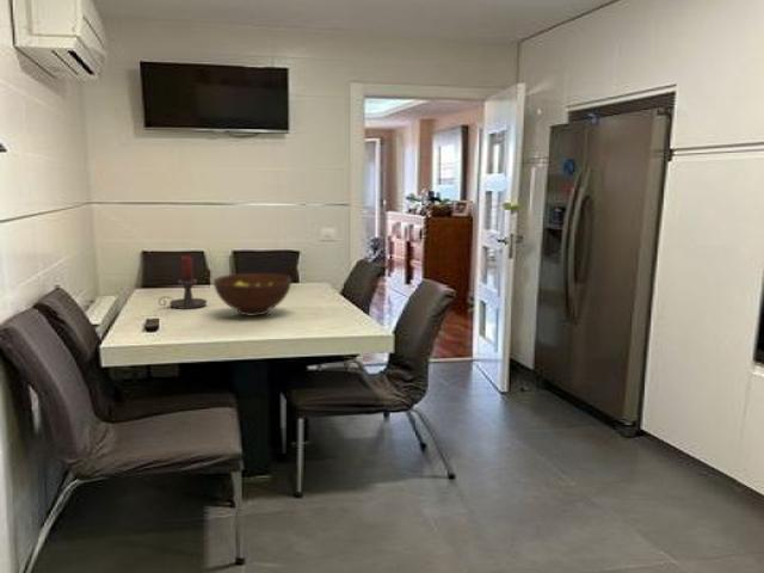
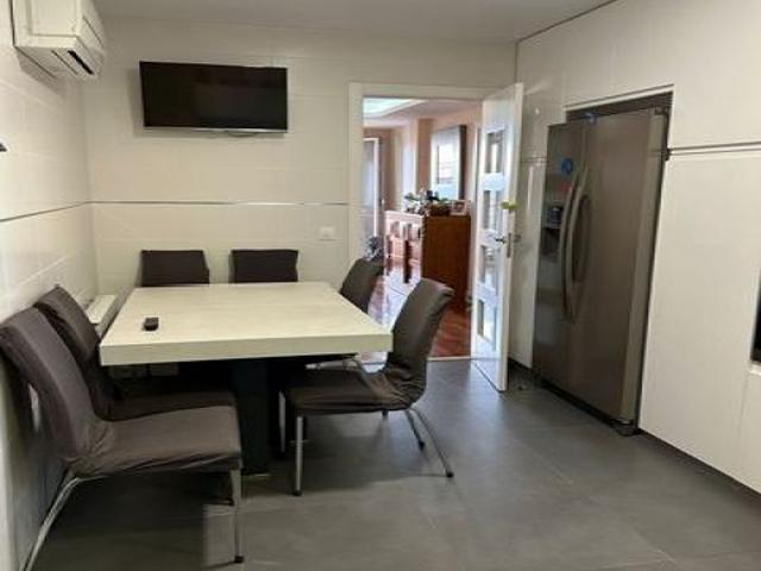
- candle holder (181, 281)
- fruit bowl (253, 296)
